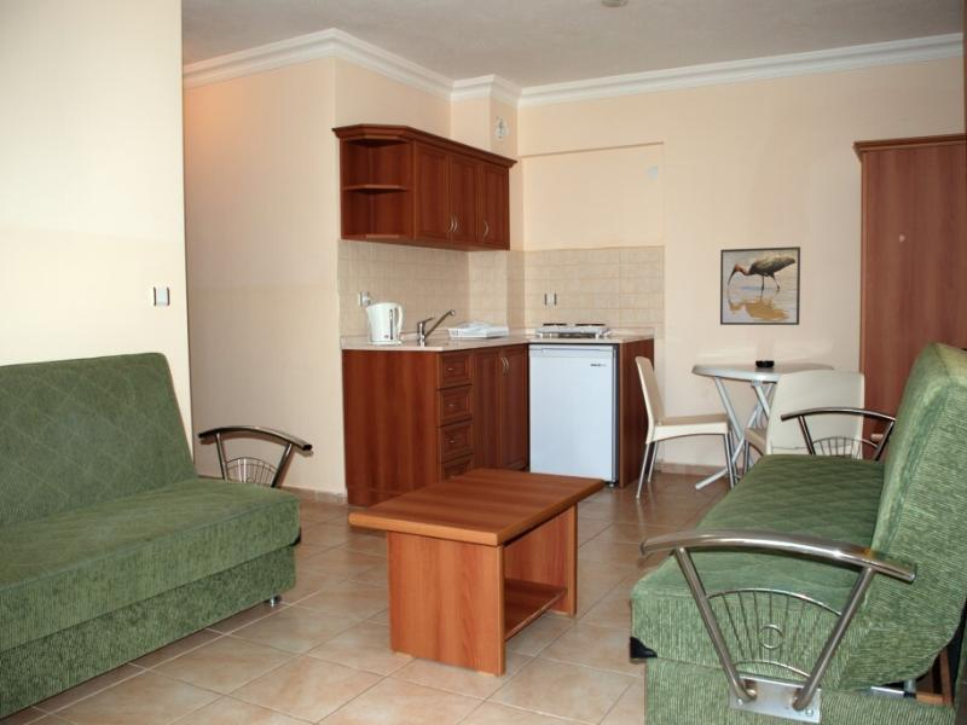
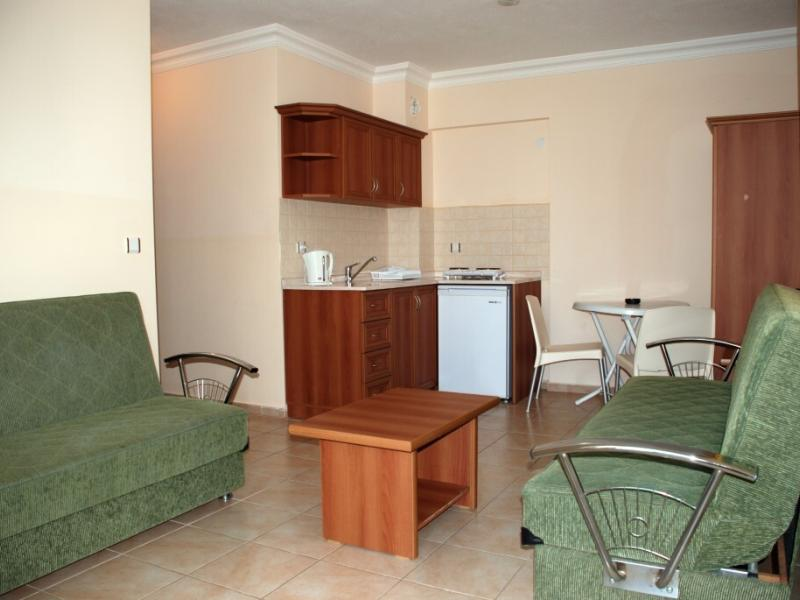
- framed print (759, 286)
